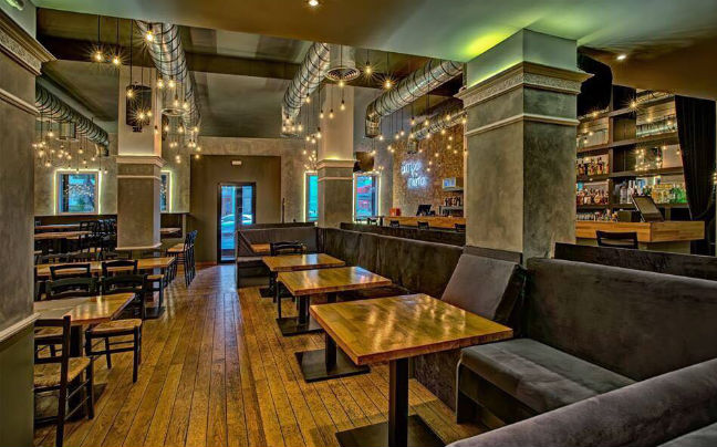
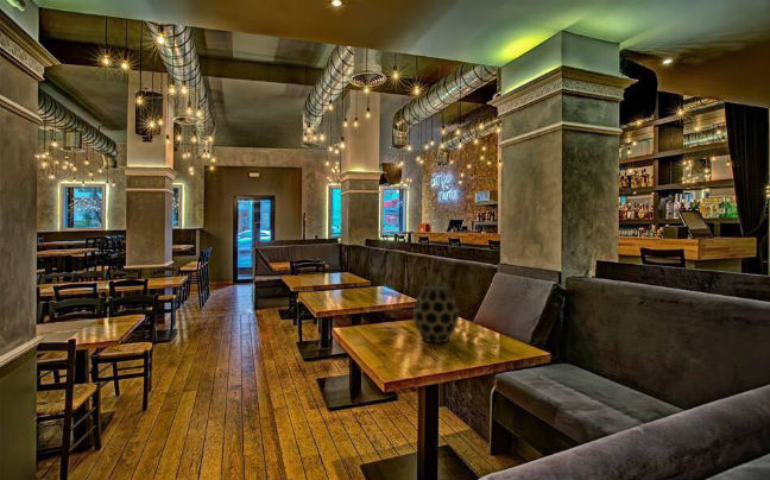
+ vase (435, 312)
